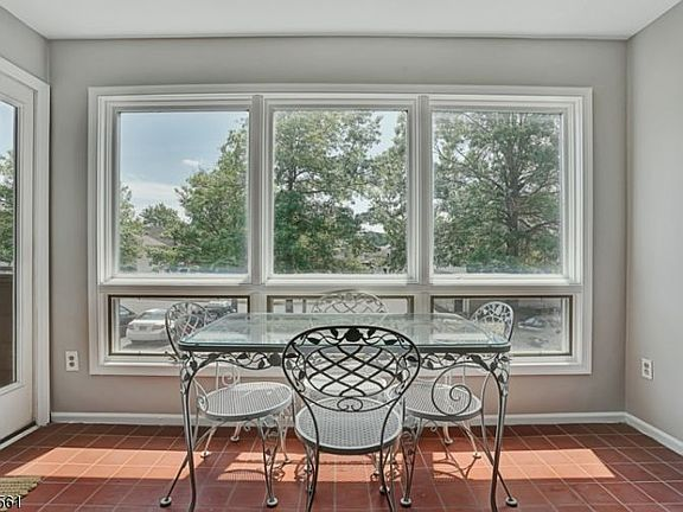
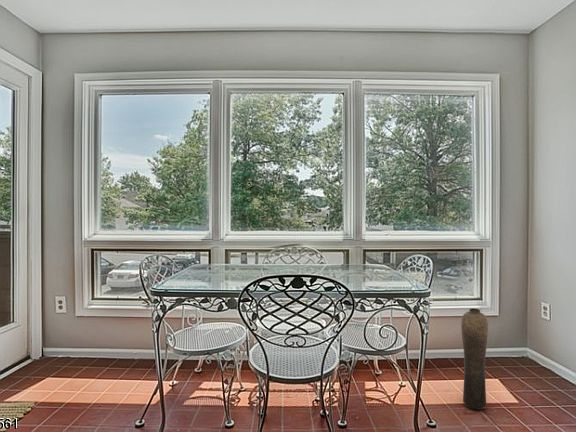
+ vase (474, 357)
